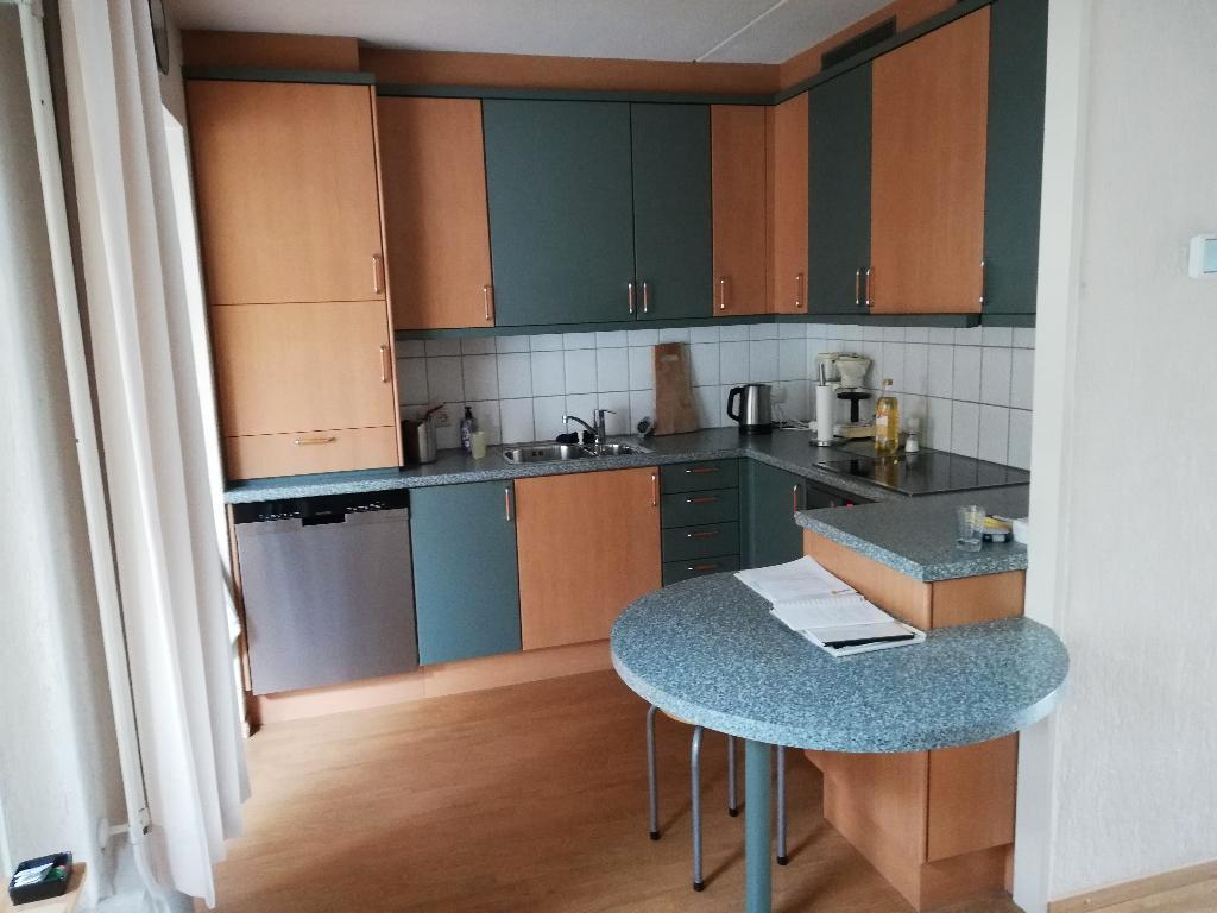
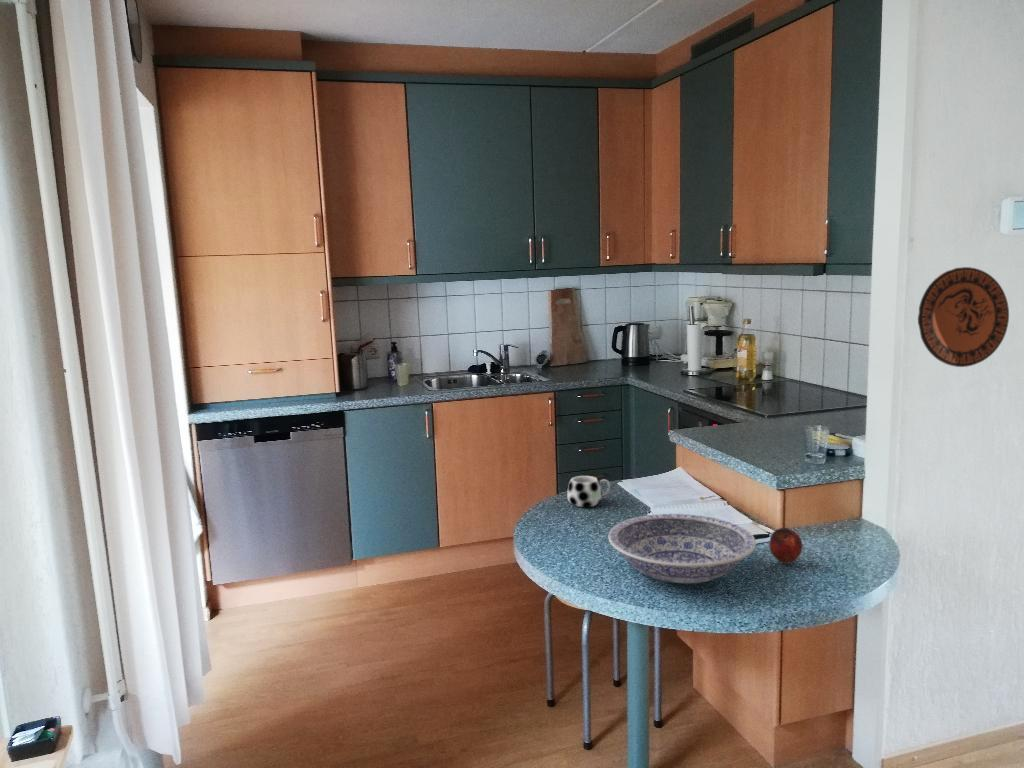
+ apple (785, 546)
+ bowl (680, 555)
+ decorative plate (962, 317)
+ mug (589, 490)
